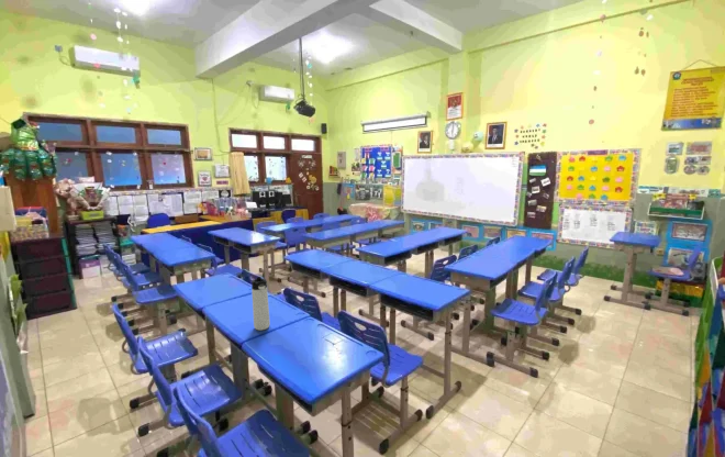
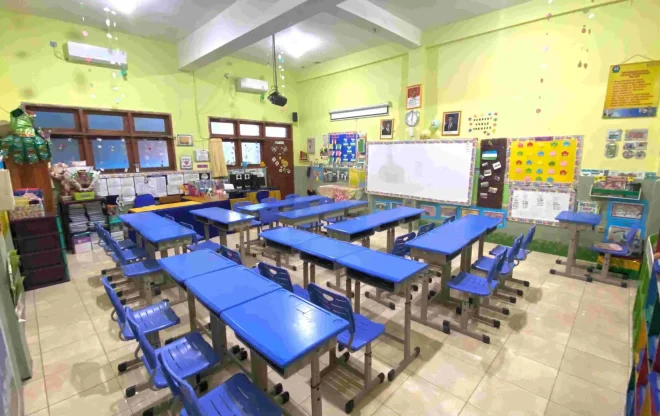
- thermos bottle (261, 303)
